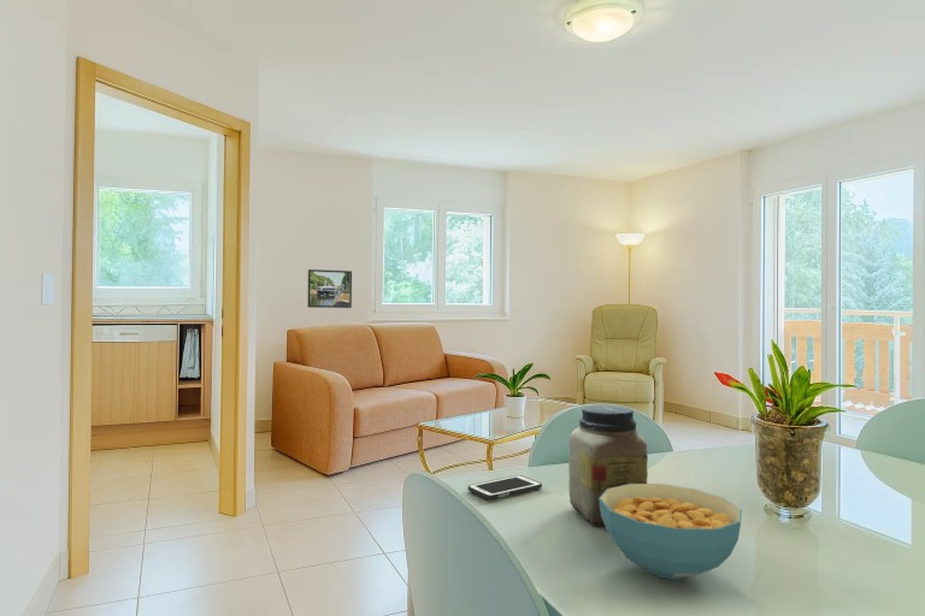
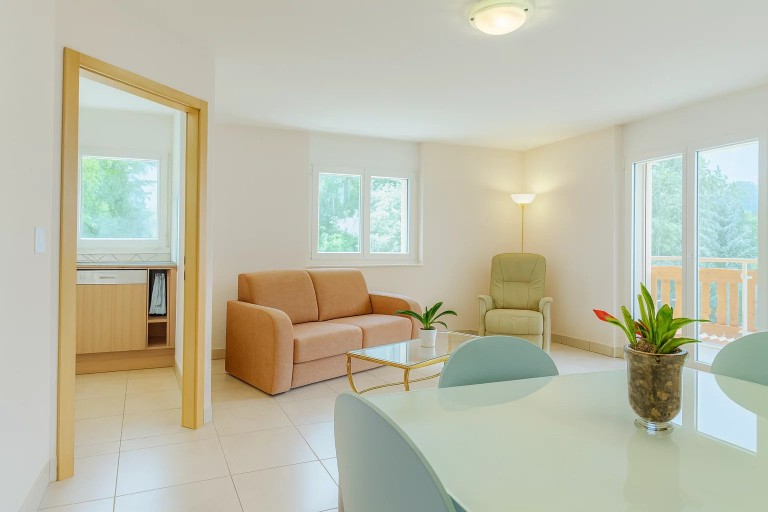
- cell phone (505, 486)
- cereal bowl (667, 537)
- jar (607, 460)
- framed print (330, 289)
